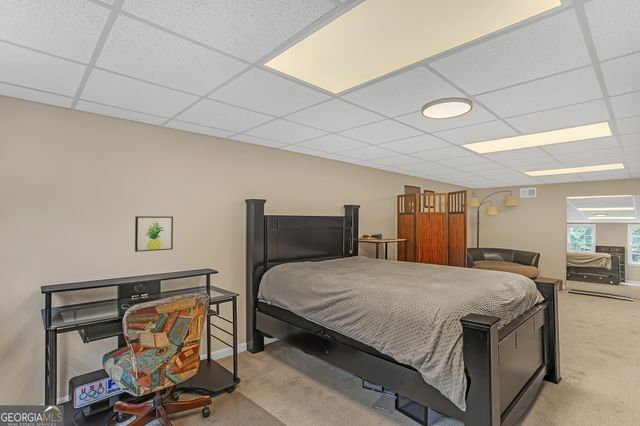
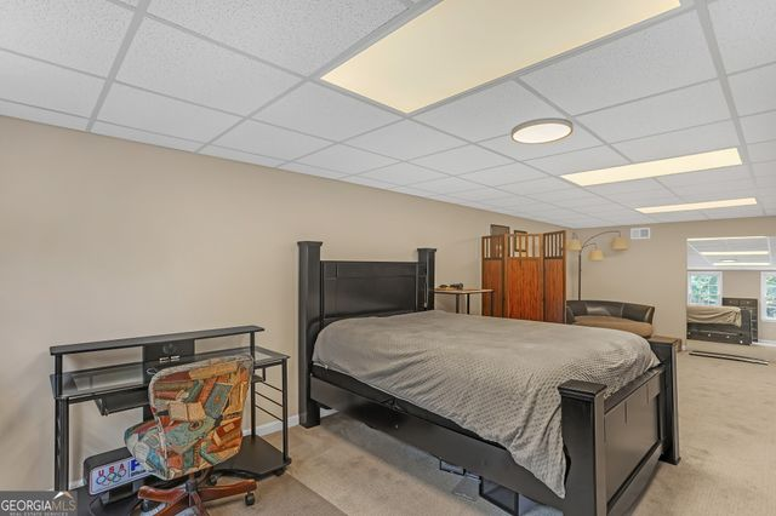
- wall art (154, 233)
